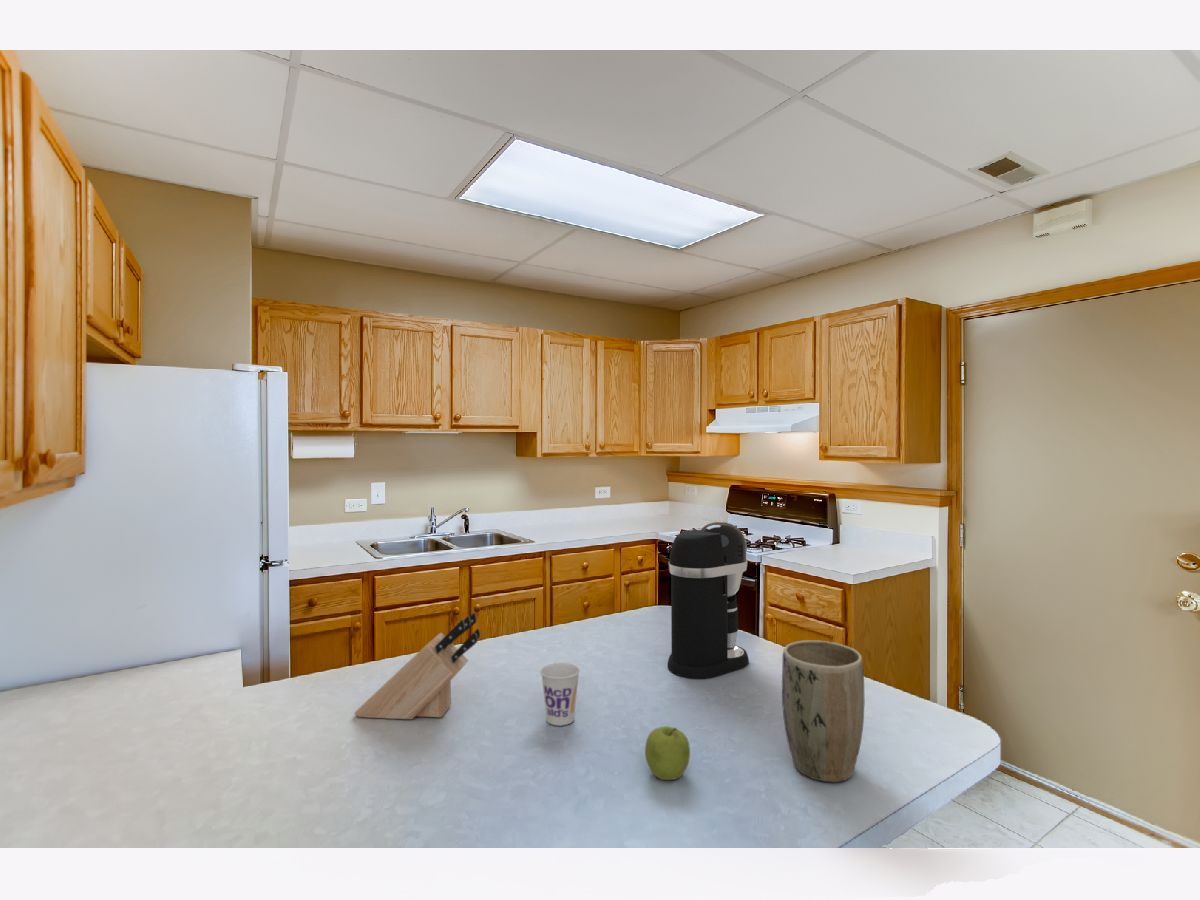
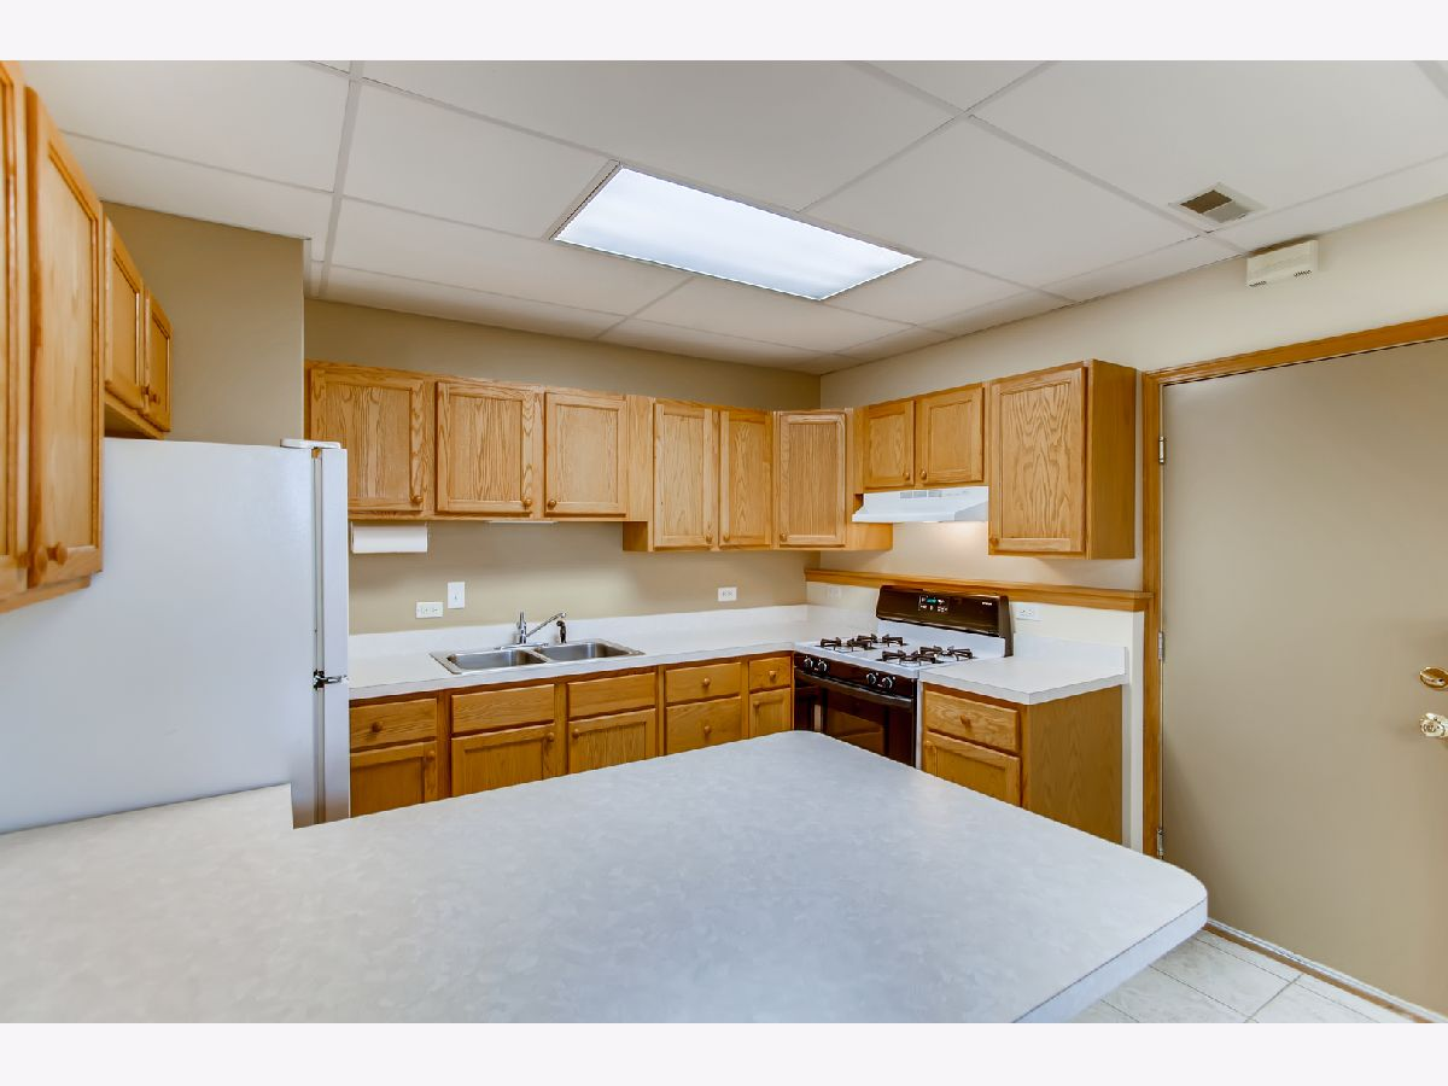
- knife block (421, 662)
- fruit (667, 750)
- cup (560, 694)
- plant pot (822, 709)
- coffee maker (708, 594)
